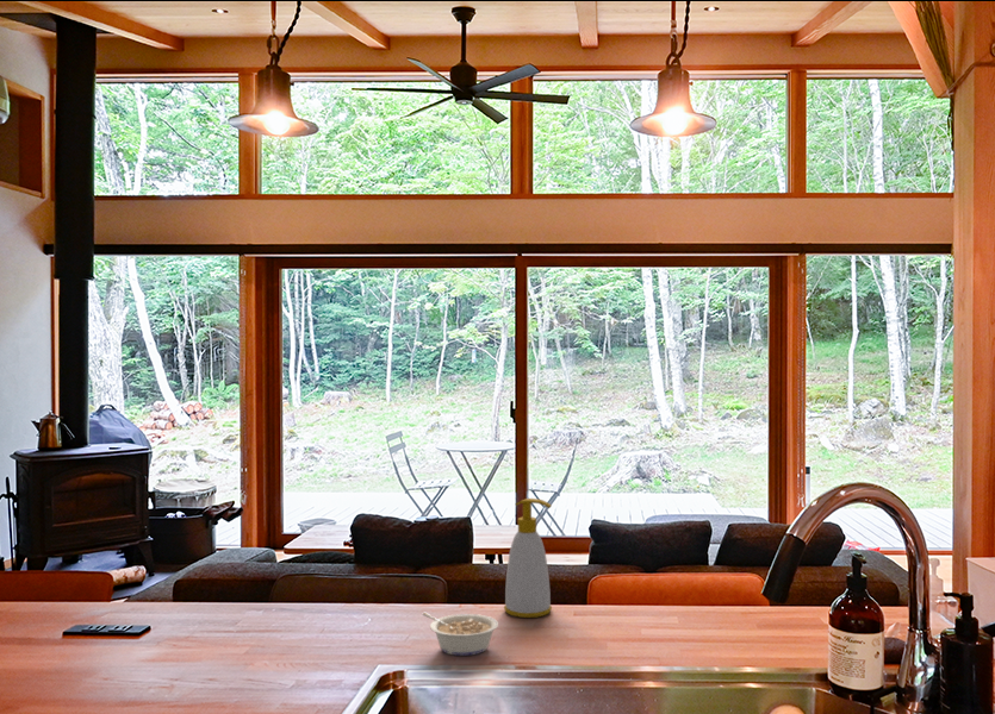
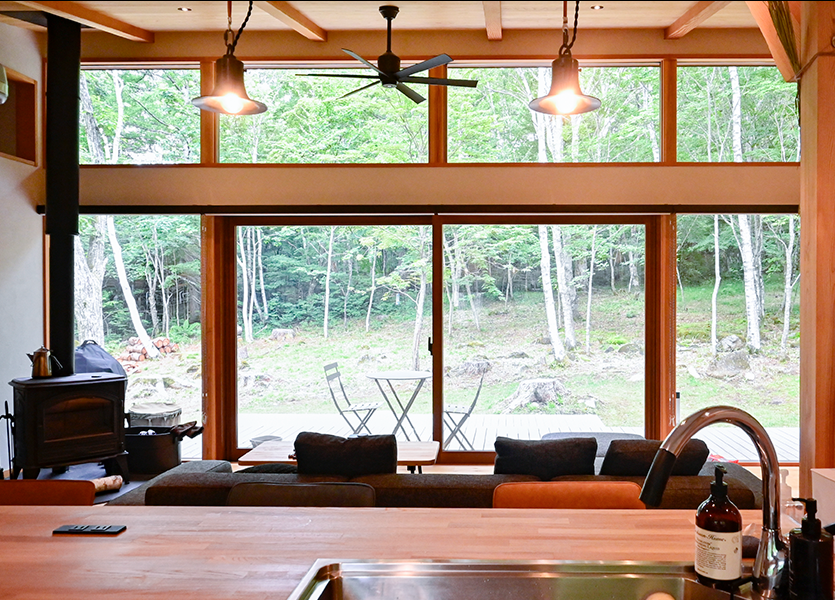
- soap bottle (528, 555)
- legume (461, 633)
